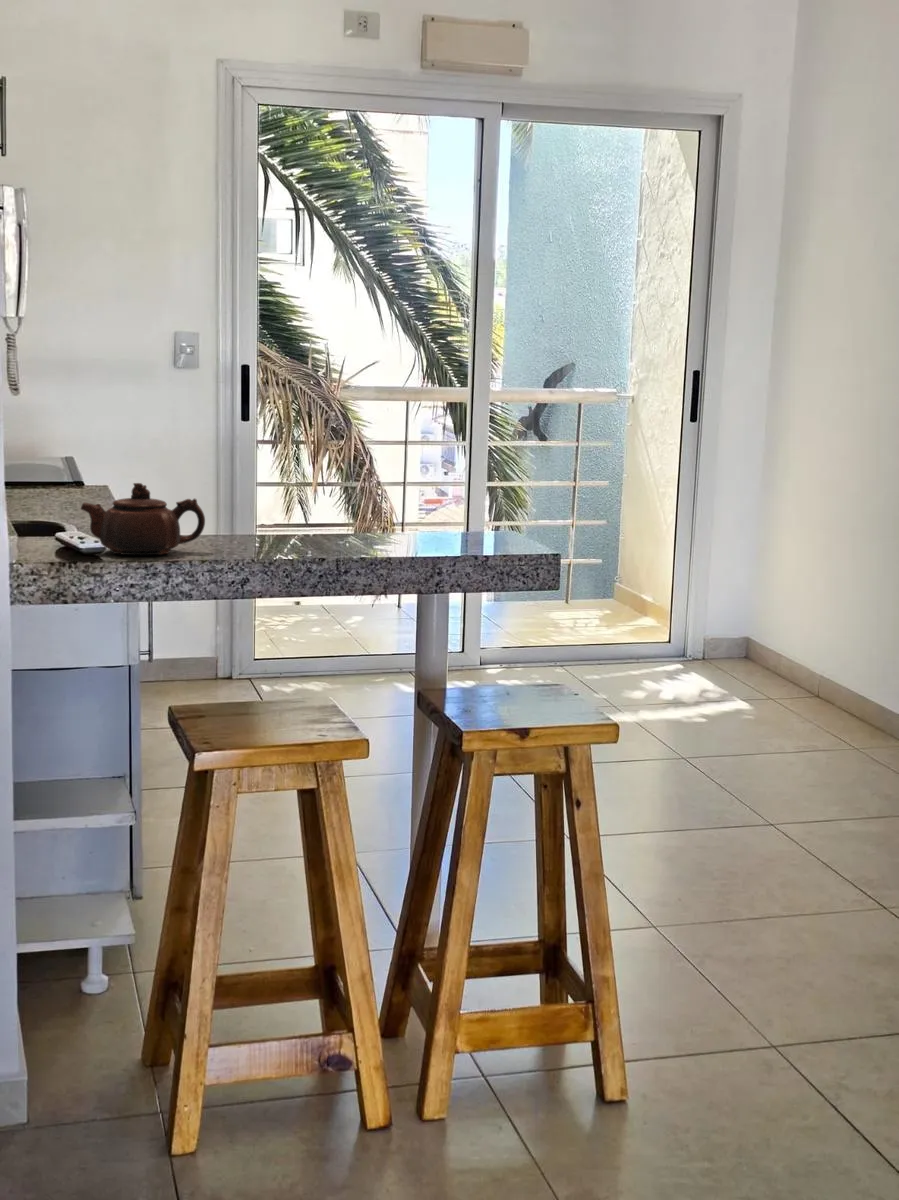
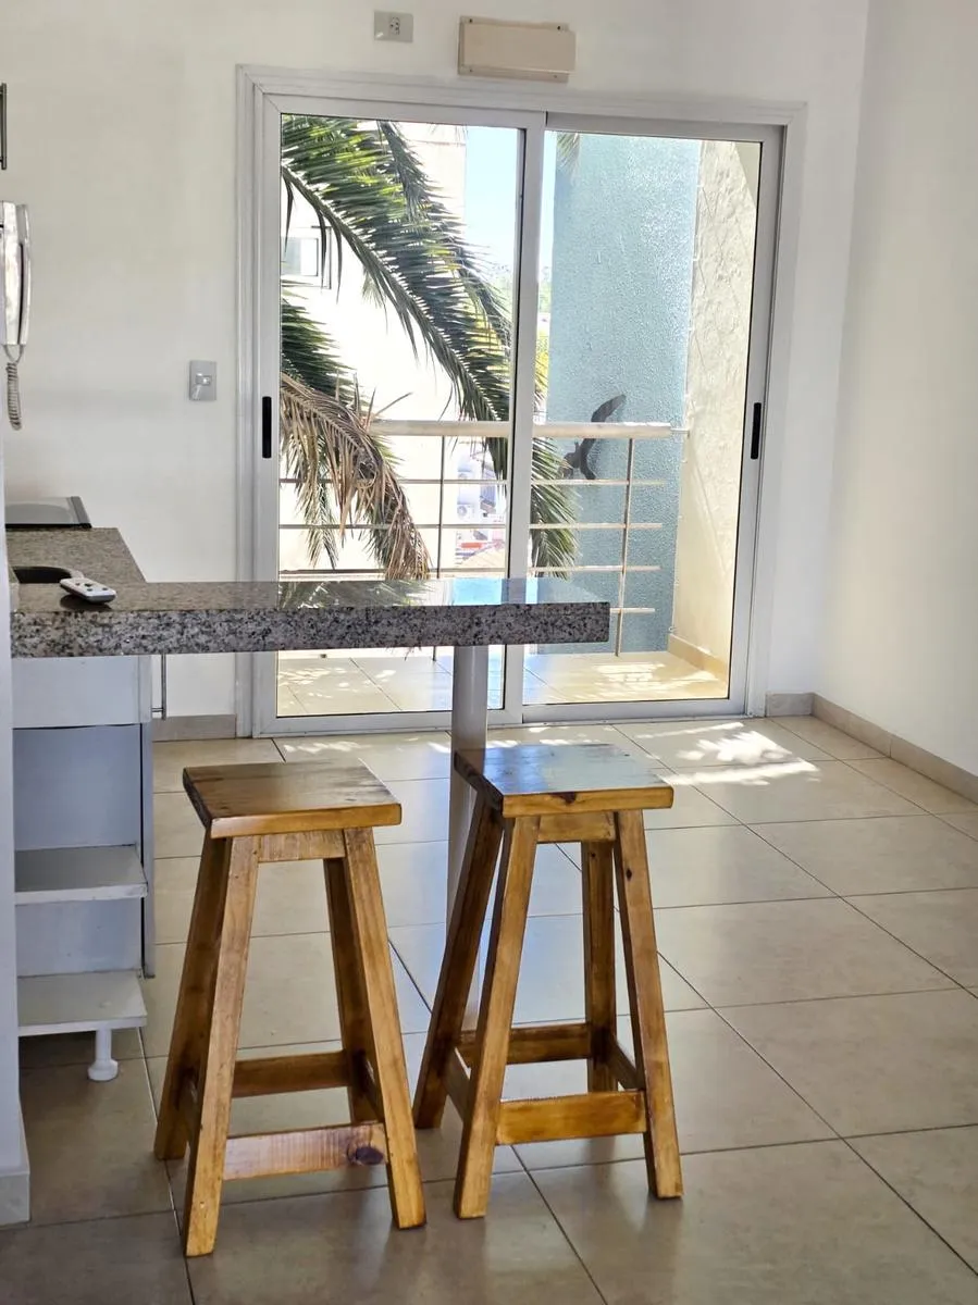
- teapot (143, 517)
